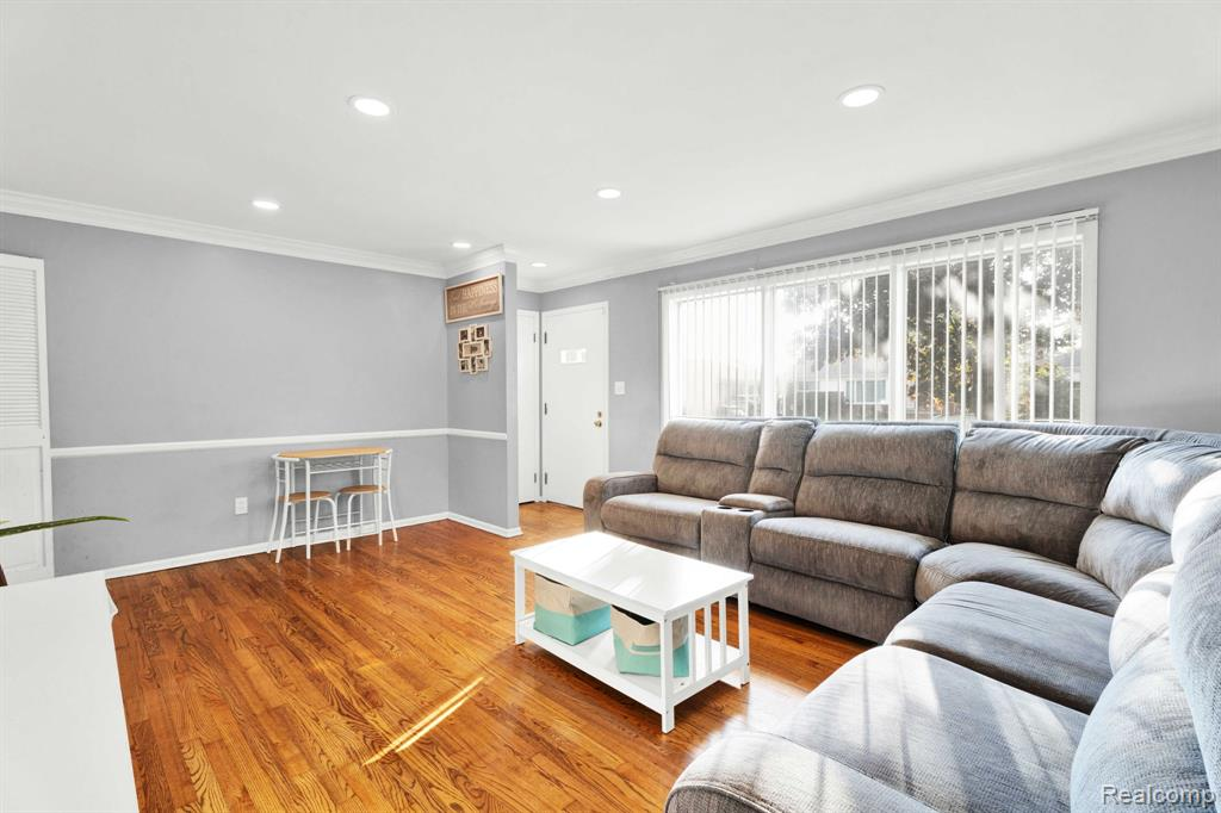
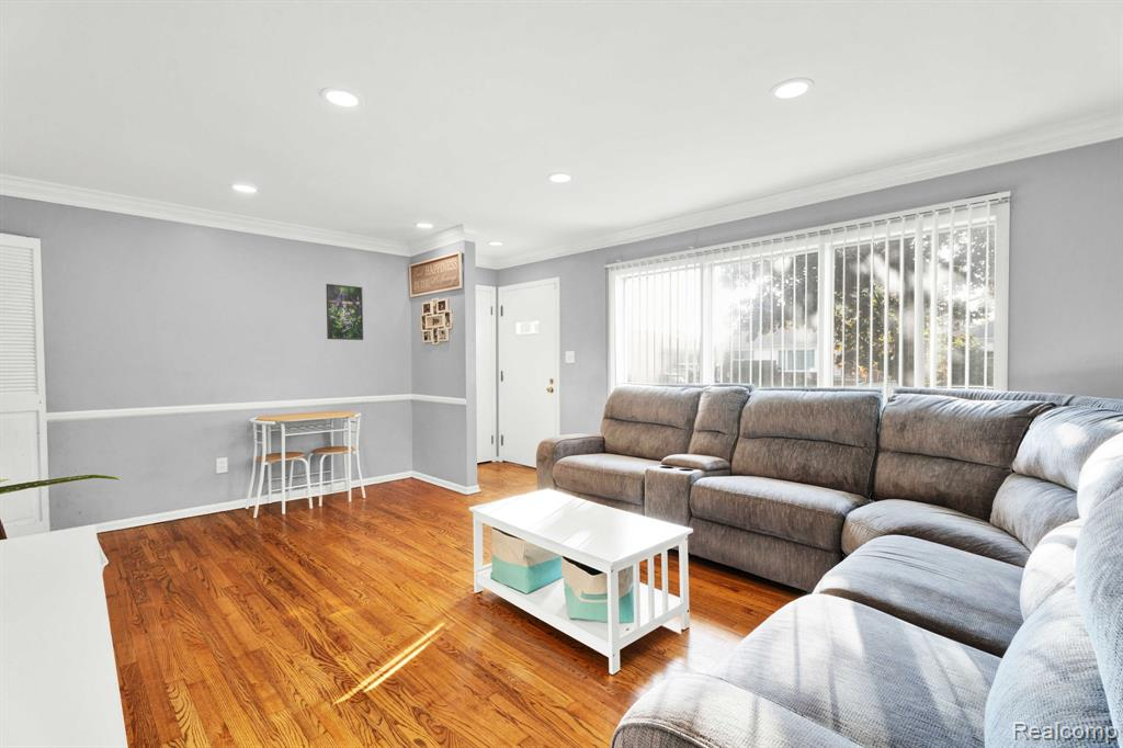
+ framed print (344, 313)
